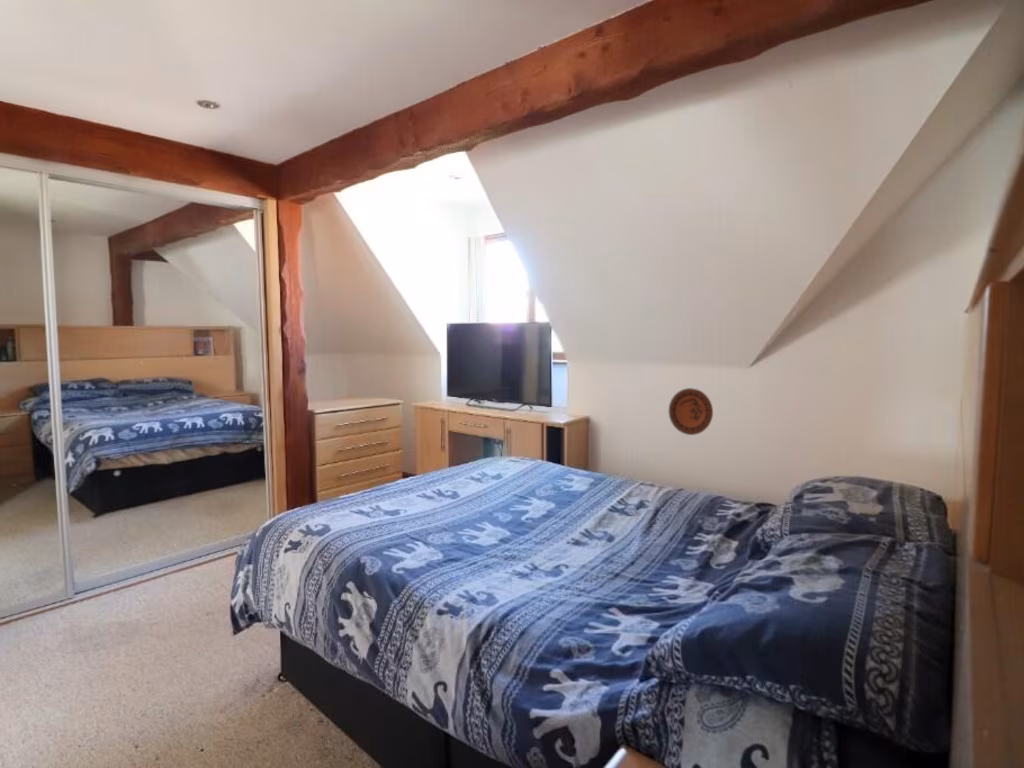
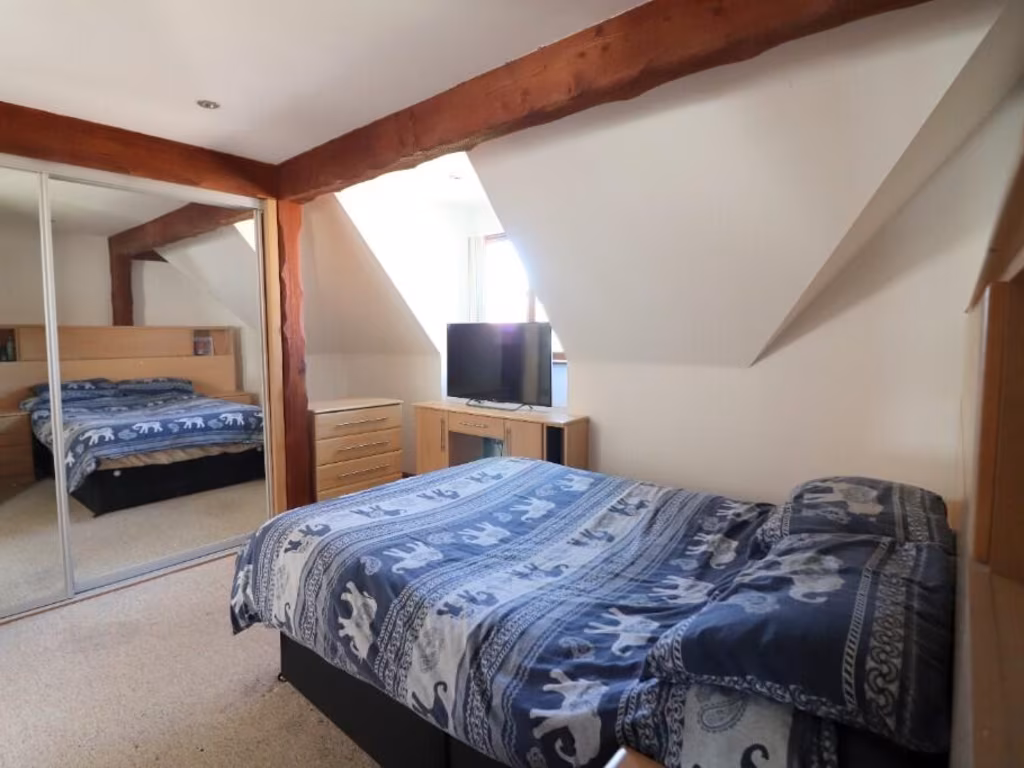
- decorative plate (690, 411)
